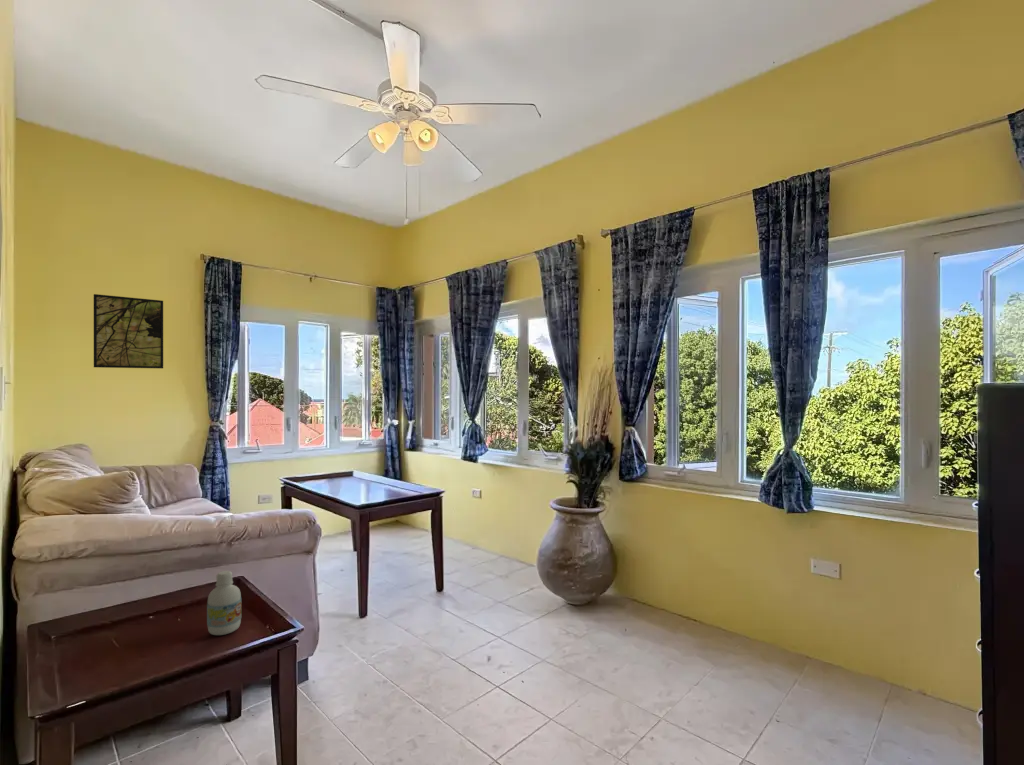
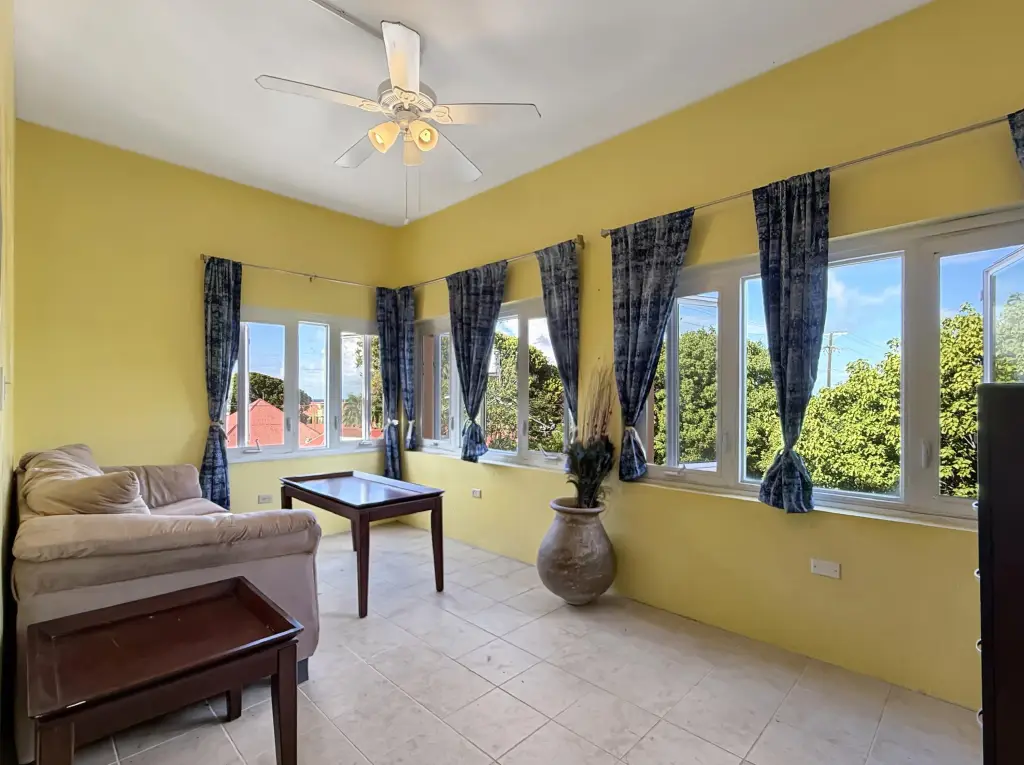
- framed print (129, 332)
- bottle (224, 601)
